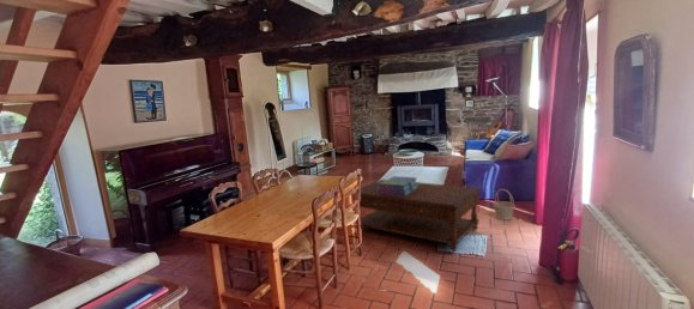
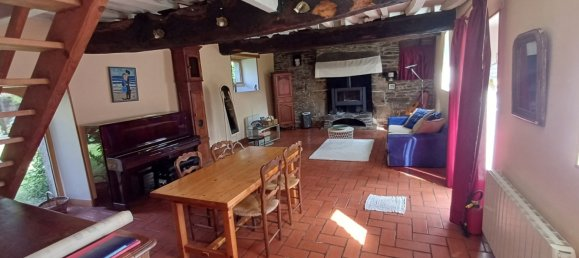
- basket (503, 202)
- coffee table (412, 210)
- stack of books (398, 184)
